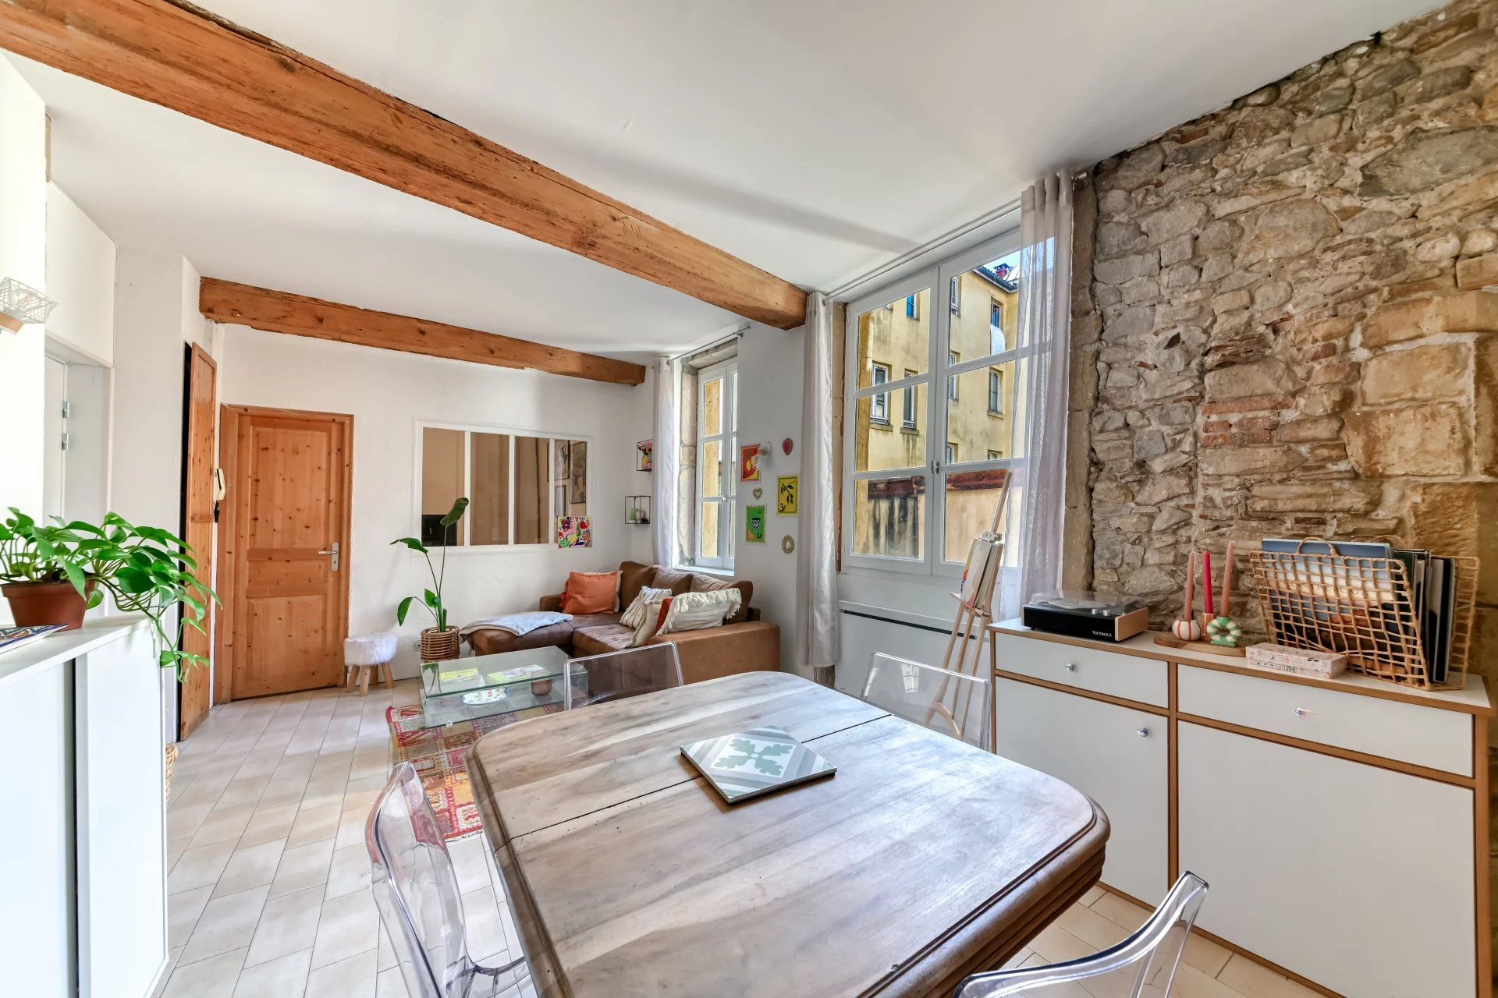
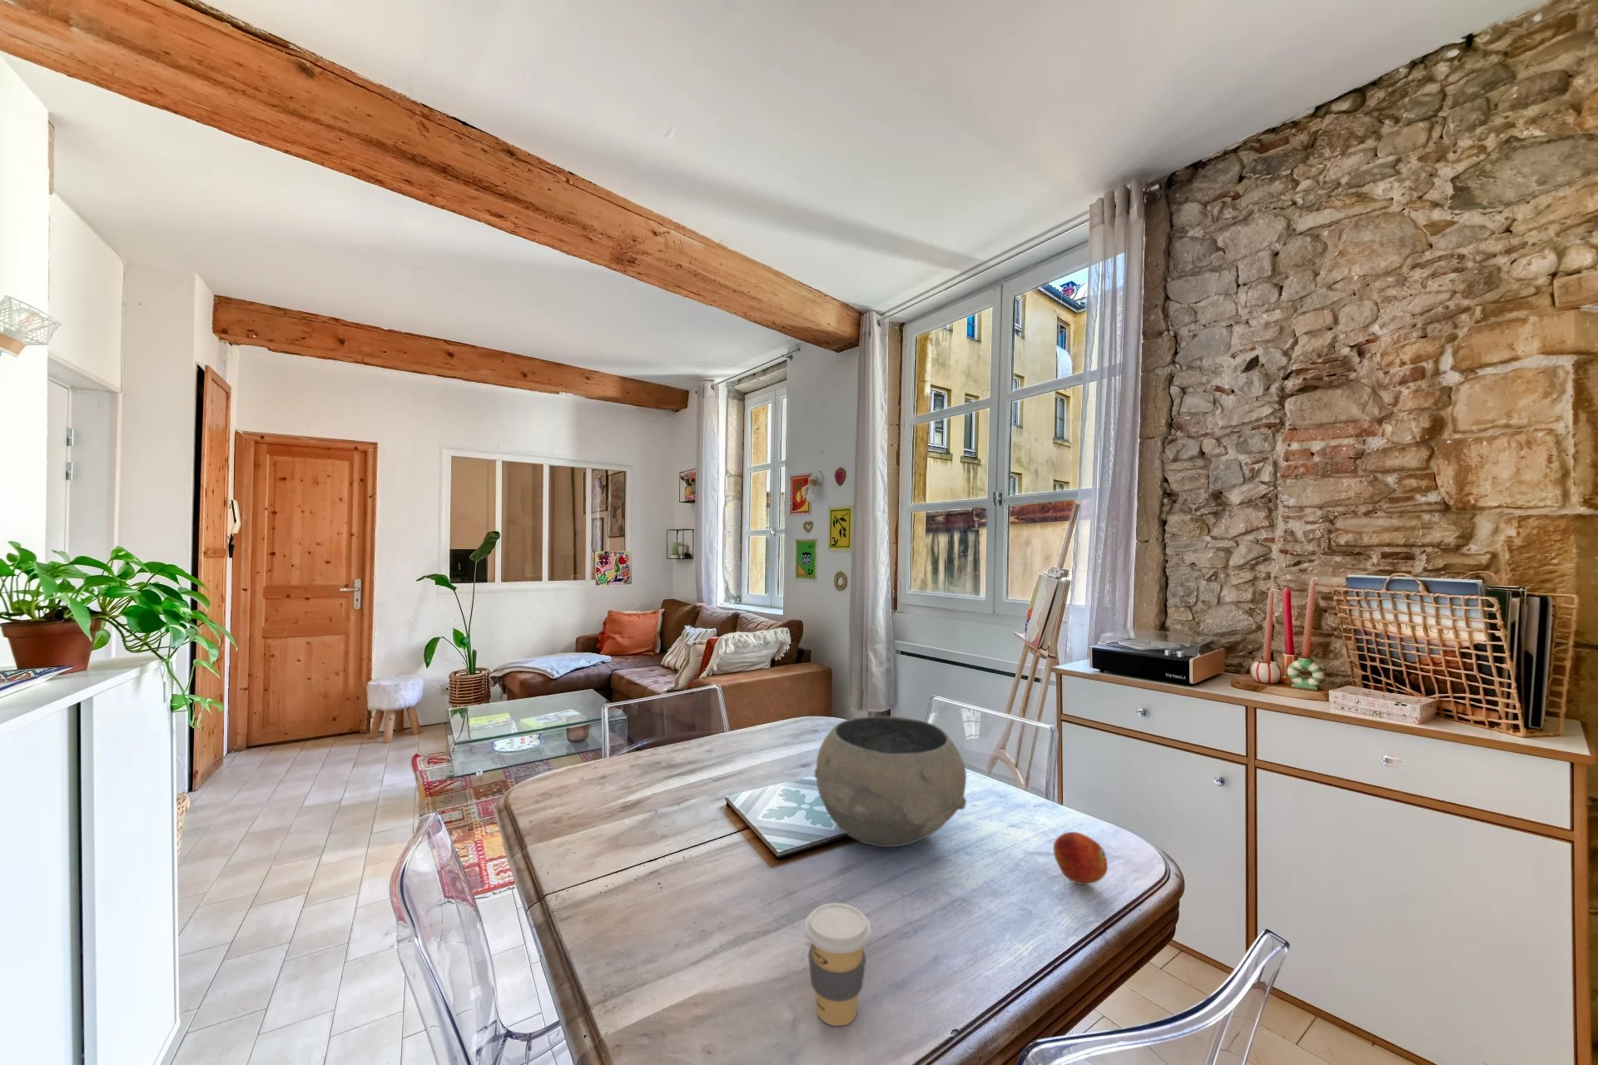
+ fruit (1080, 858)
+ coffee cup (837, 964)
+ ceramic bowl (889, 781)
